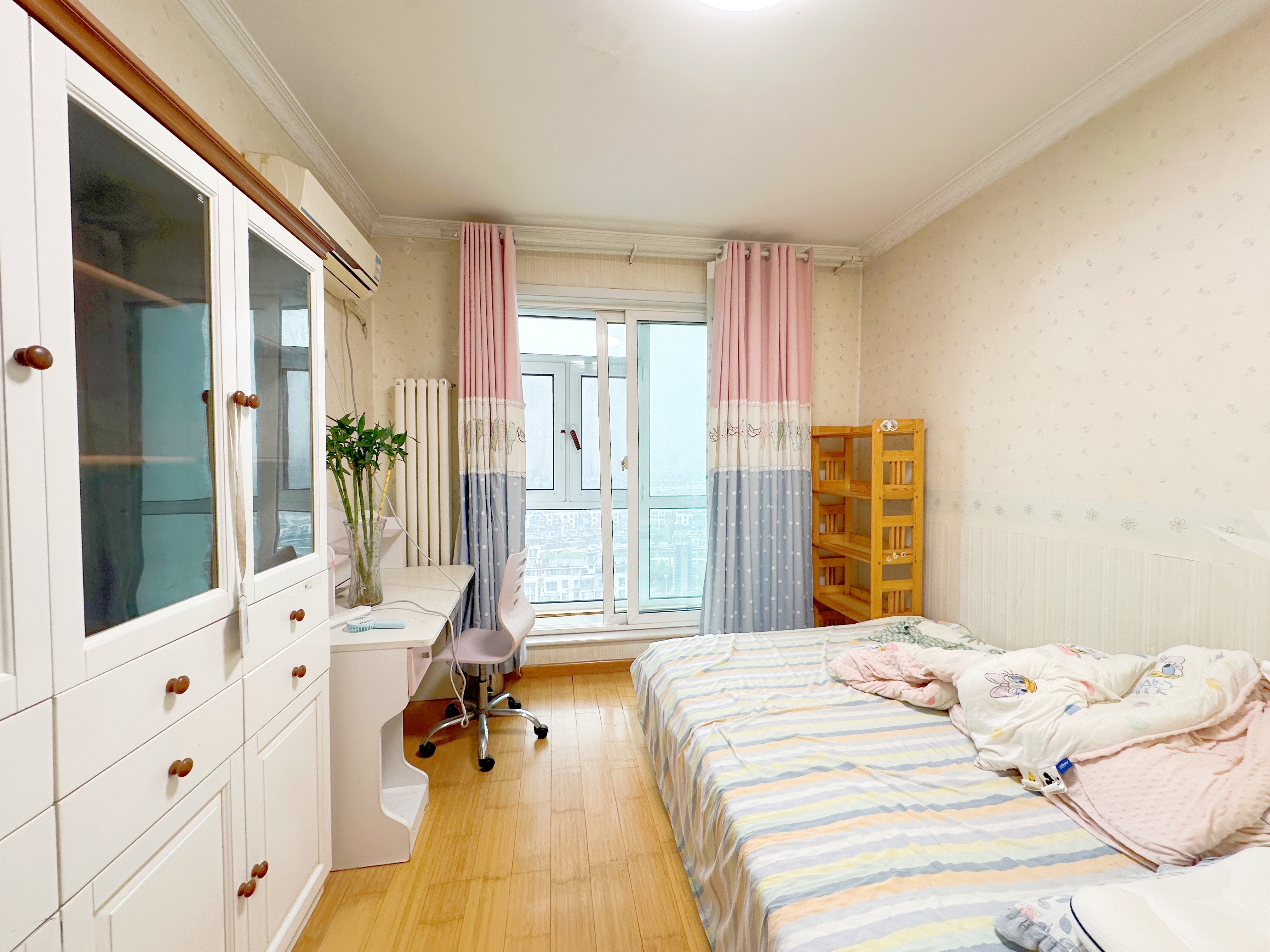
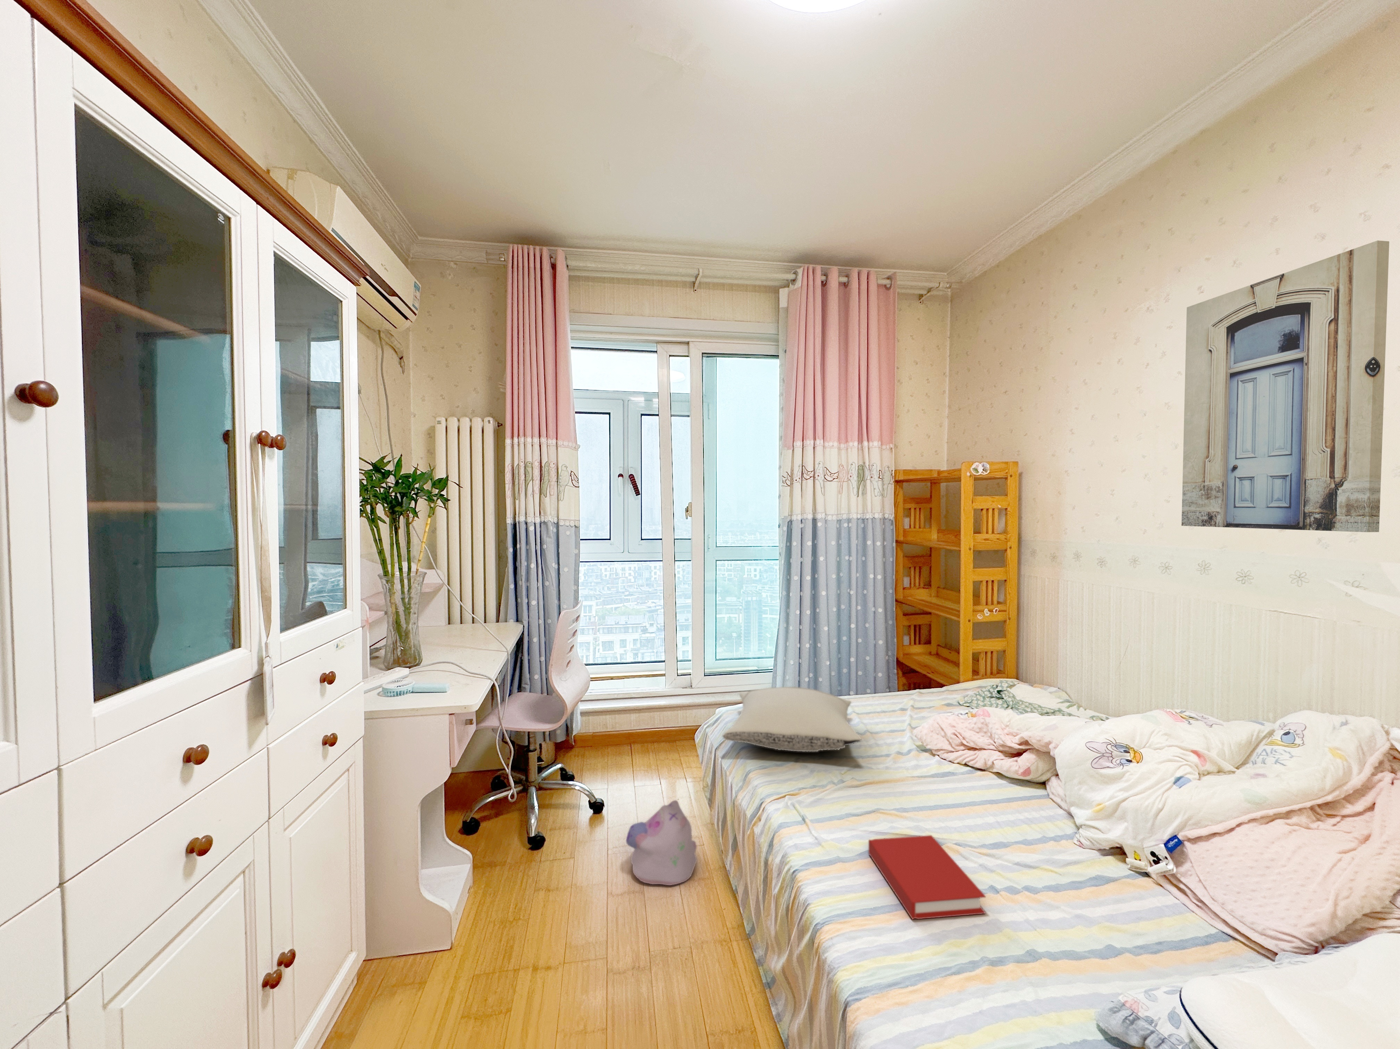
+ pillow (791, 716)
+ wall art (1270, 404)
+ book (923, 874)
+ plush toy (663, 839)
